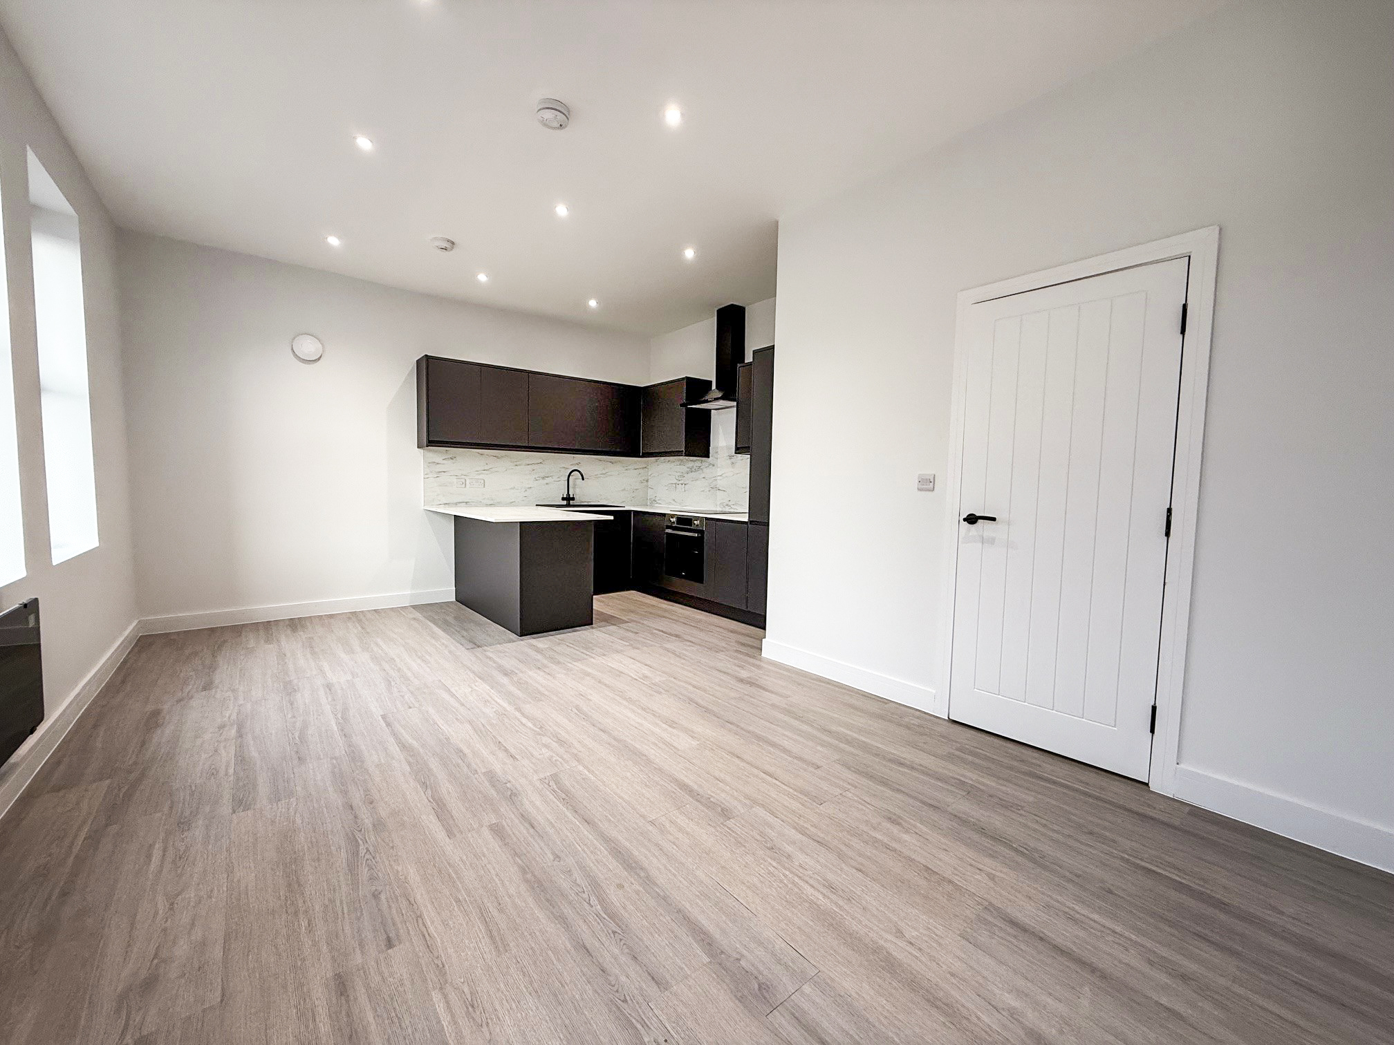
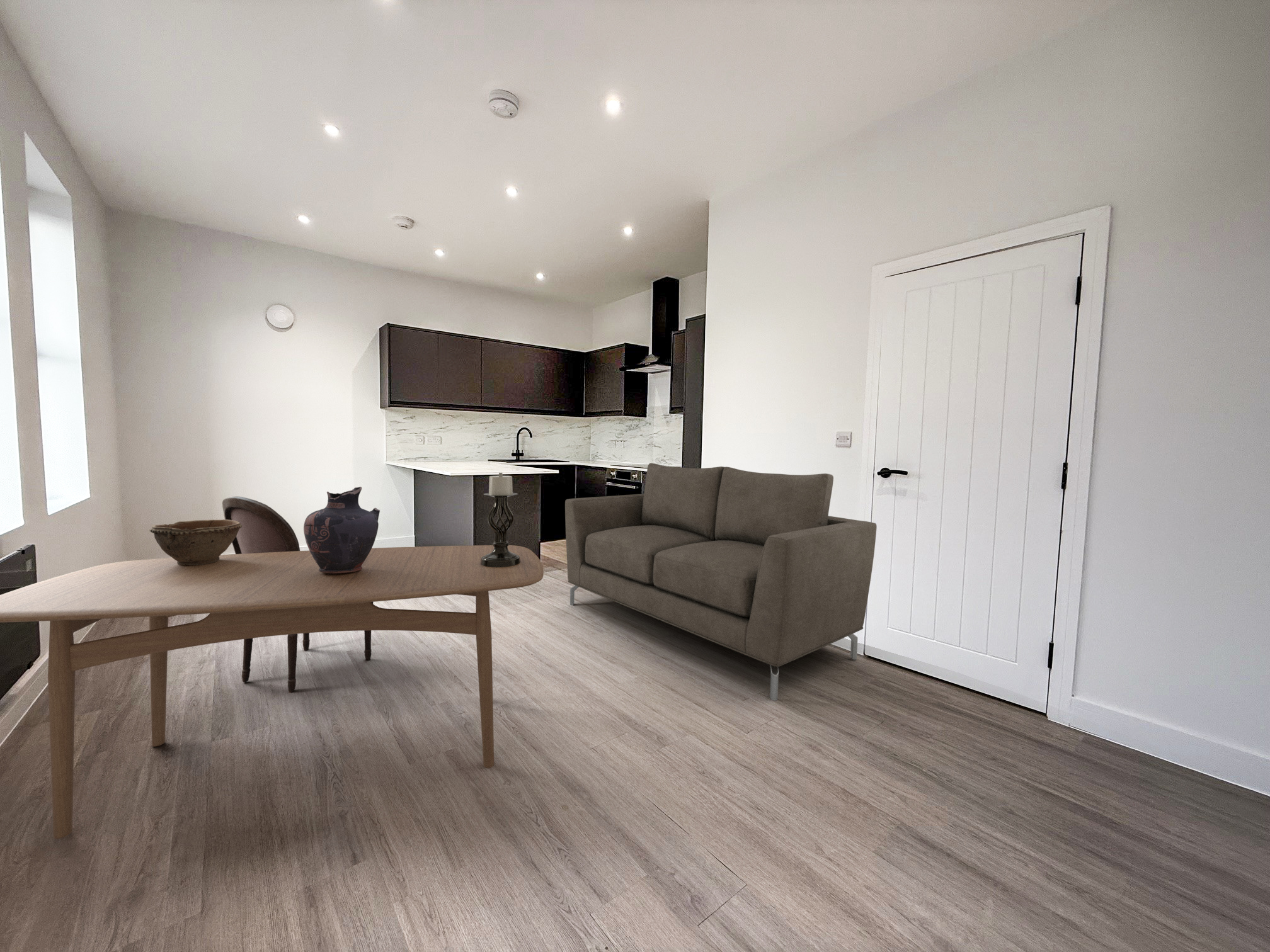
+ dining chair (299, 550)
+ vase (343, 528)
+ candle holder (500, 517)
+ bowl (198, 541)
+ sofa (699, 548)
+ dining table (316, 632)
